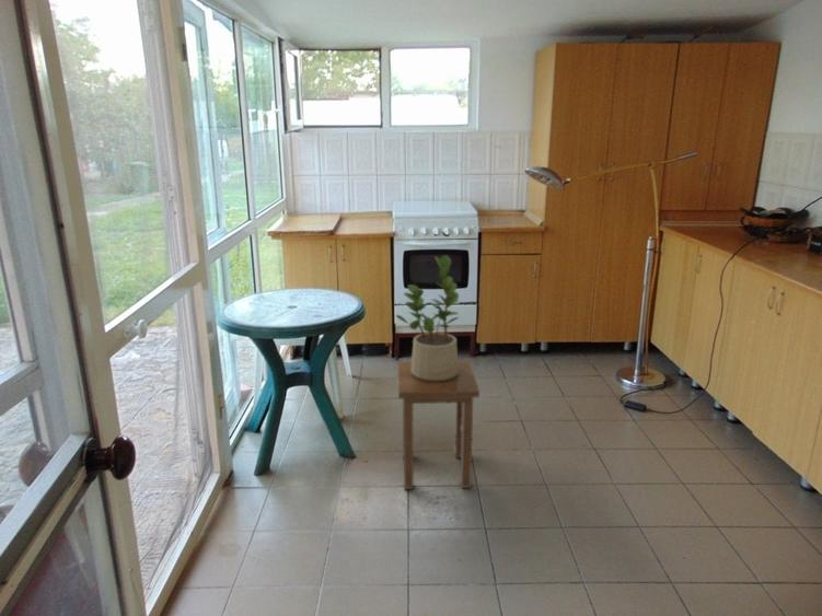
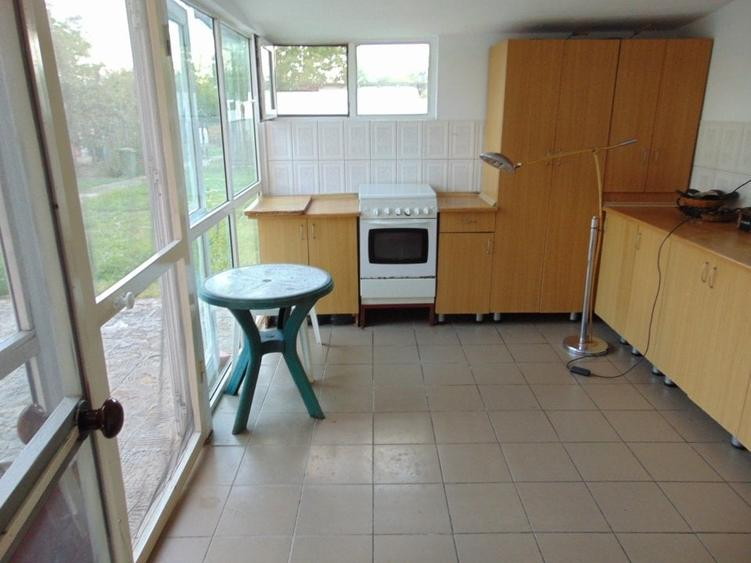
- potted plant (426, 316)
- stool (455, 423)
